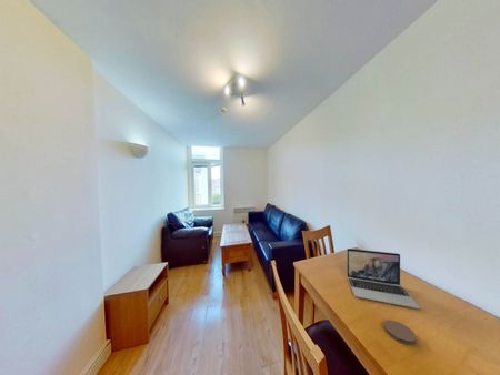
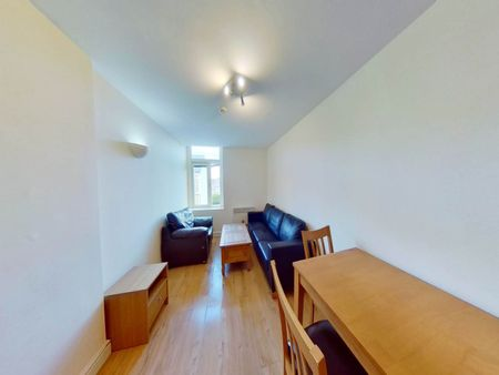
- coaster (399, 331)
- laptop (378, 274)
